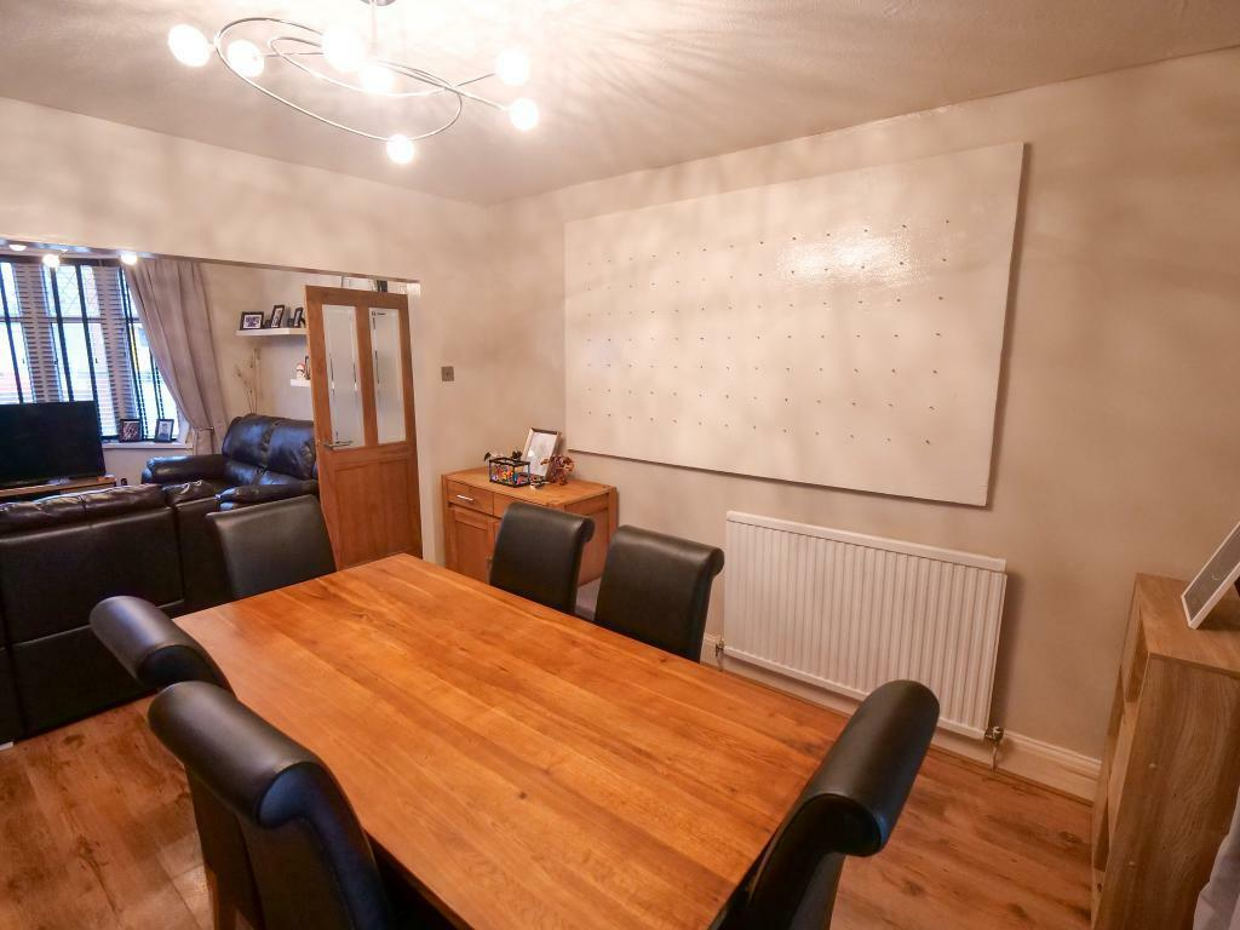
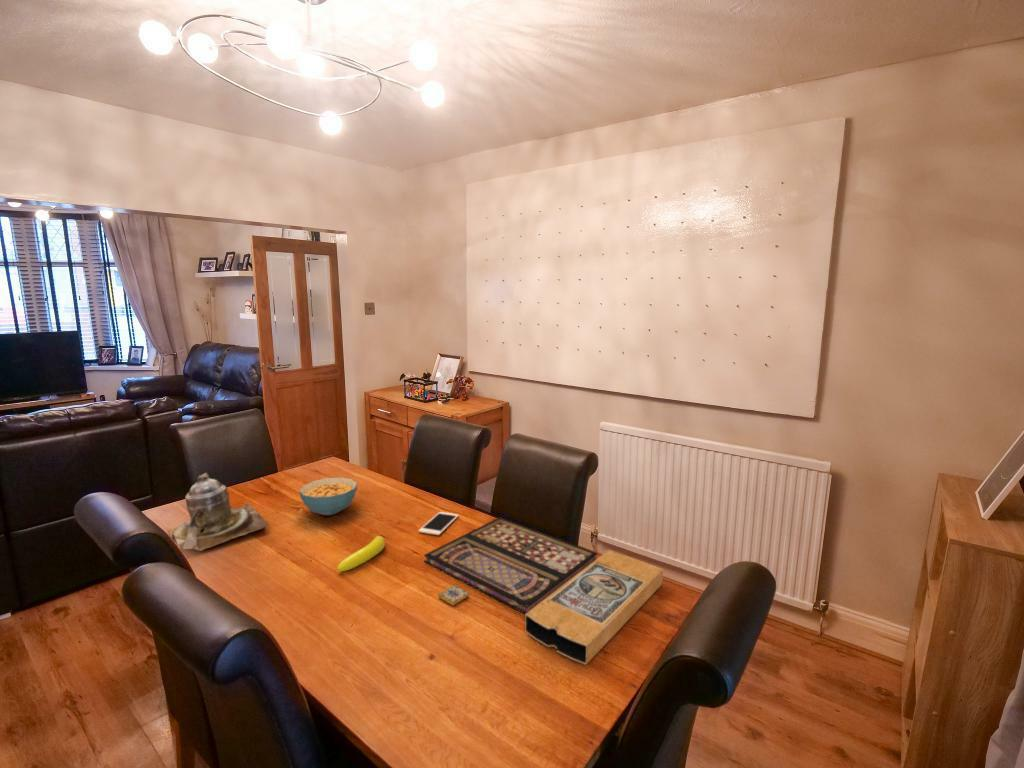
+ teapot (215, 501)
+ board game (528, 572)
+ banana (361, 551)
+ cell phone (439, 523)
+ cereal bowl (329, 499)
